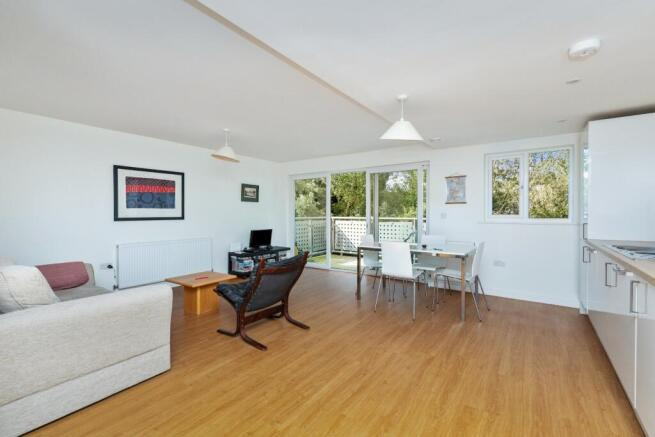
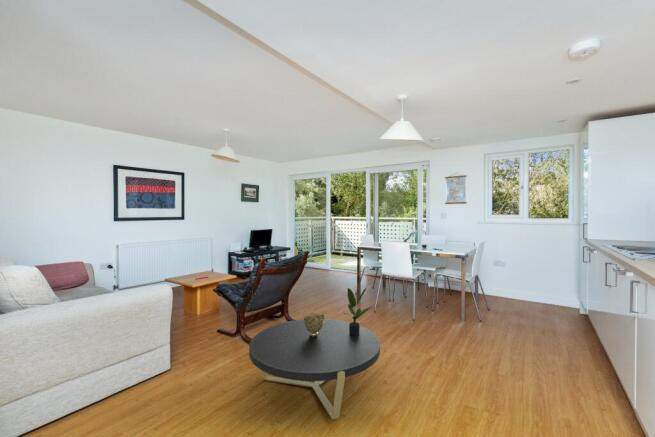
+ coffee table (315, 362)
+ decorative bowl (313, 325)
+ potted plant (358, 309)
